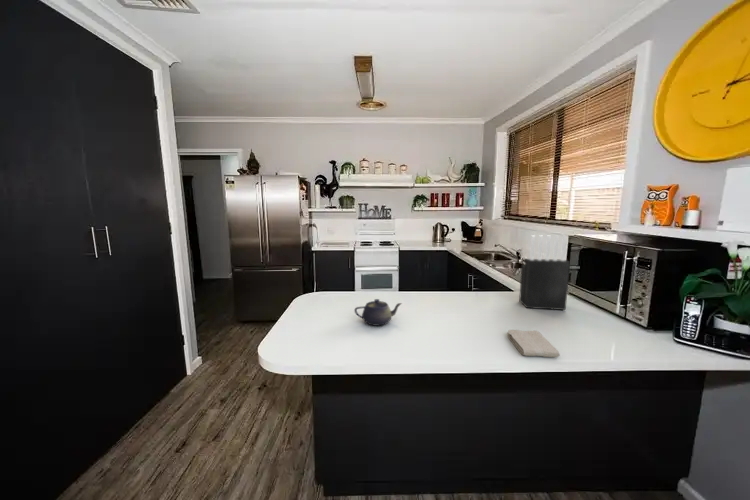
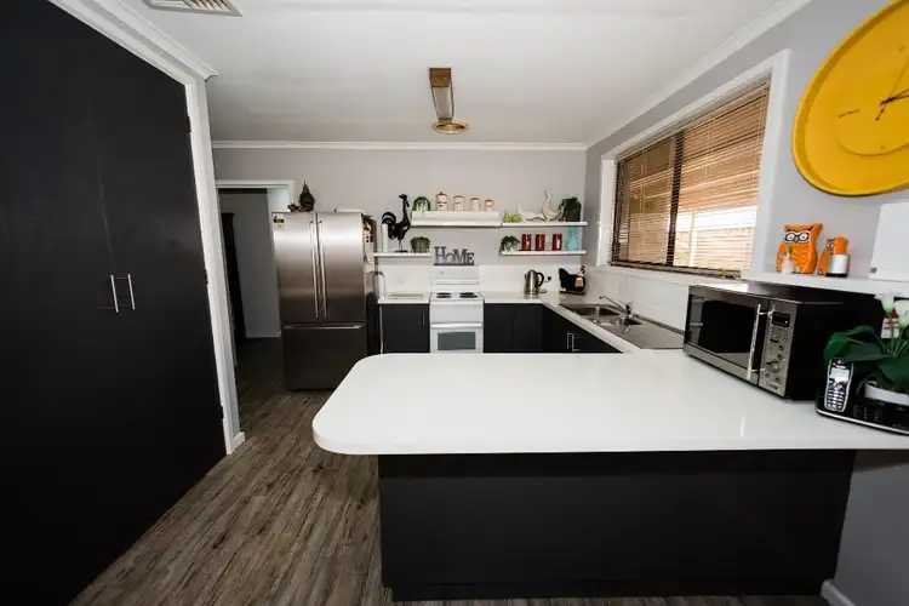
- knife block (543, 270)
- washcloth (530, 341)
- teapot (378, 310)
